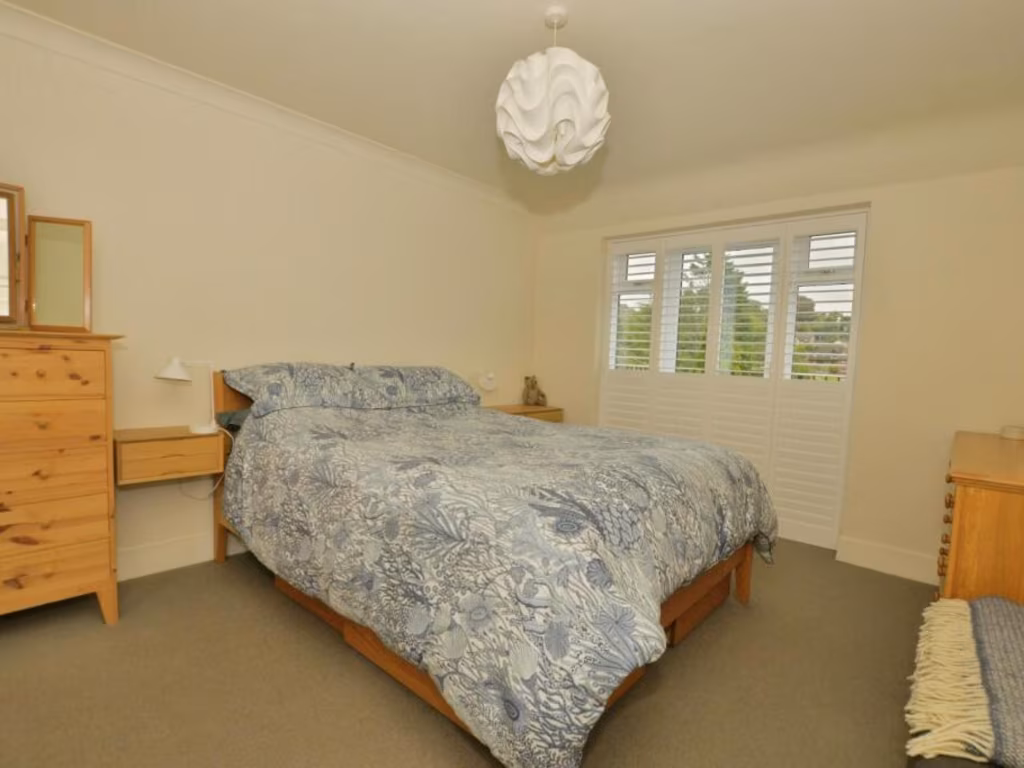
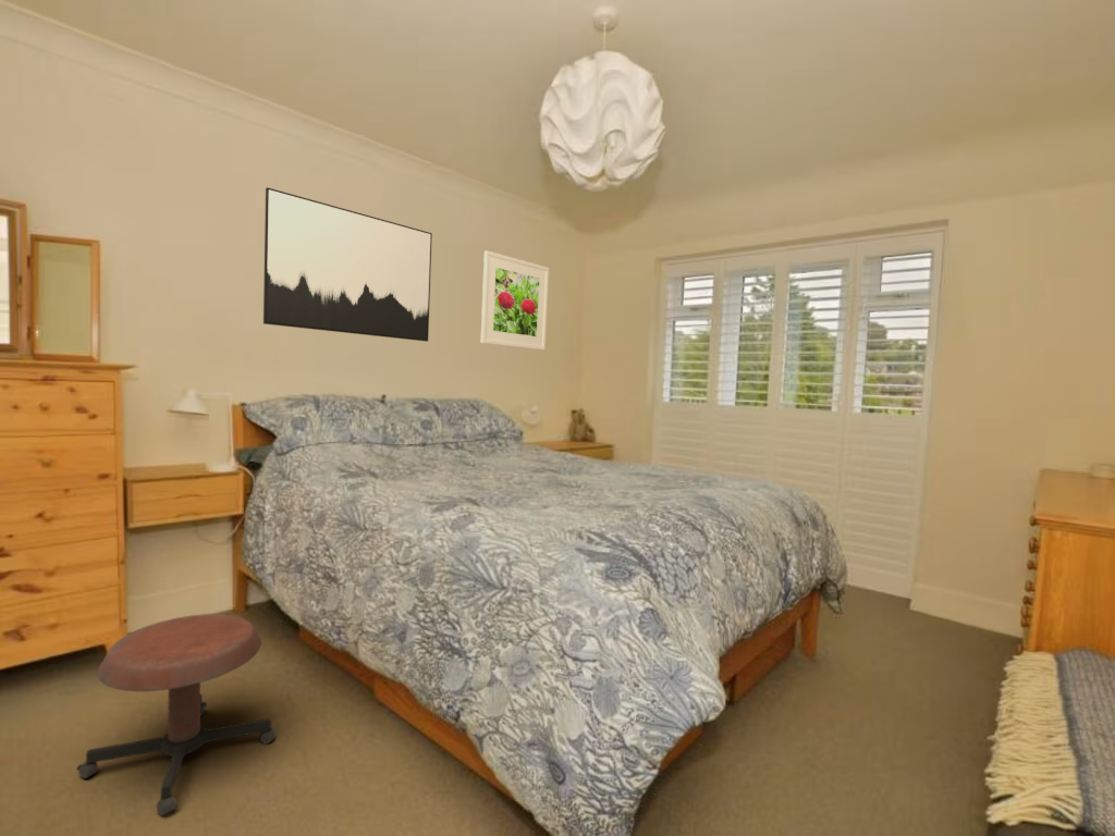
+ stool (183, 698)
+ wall art (356, 273)
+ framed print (516, 303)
